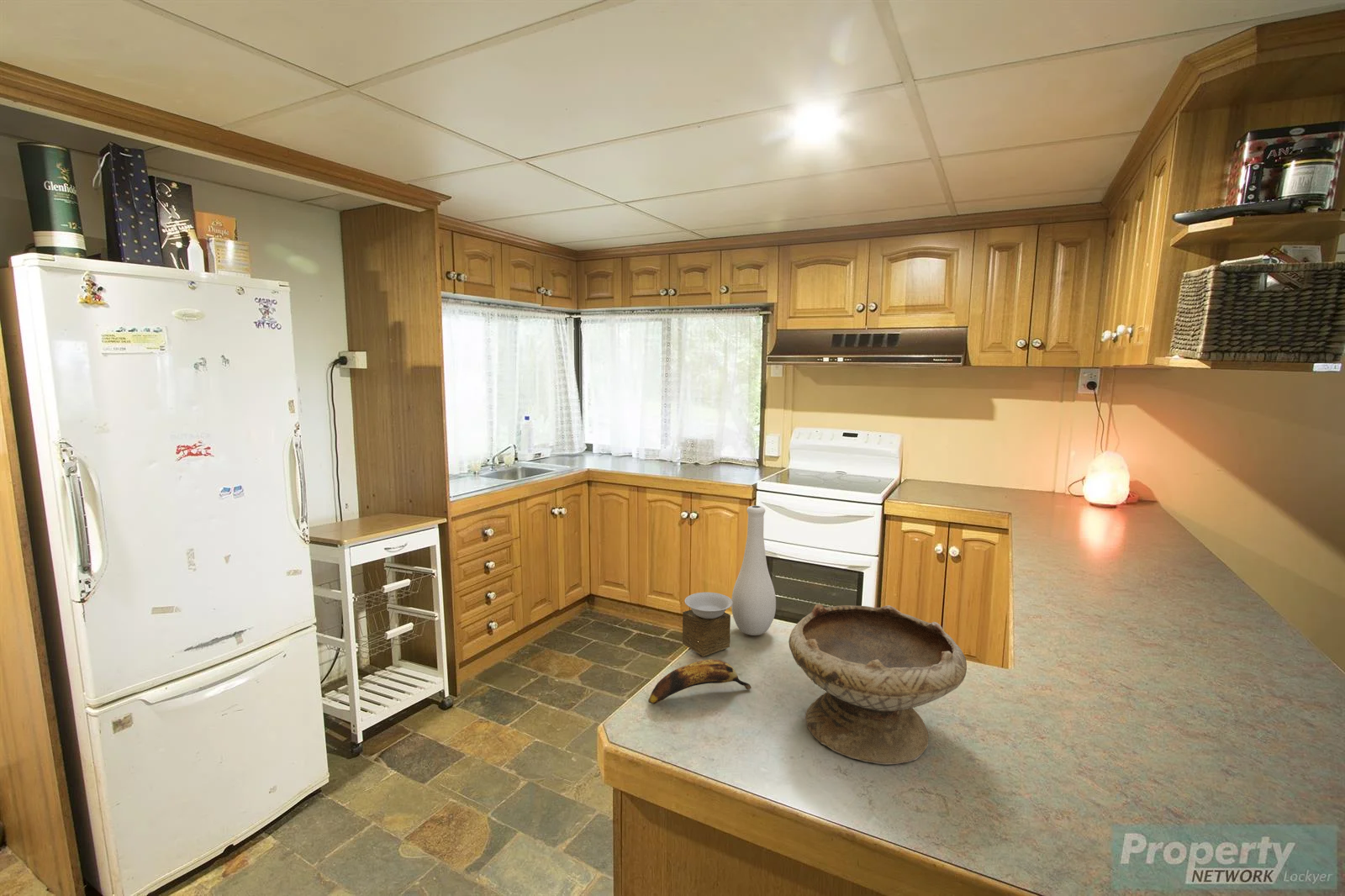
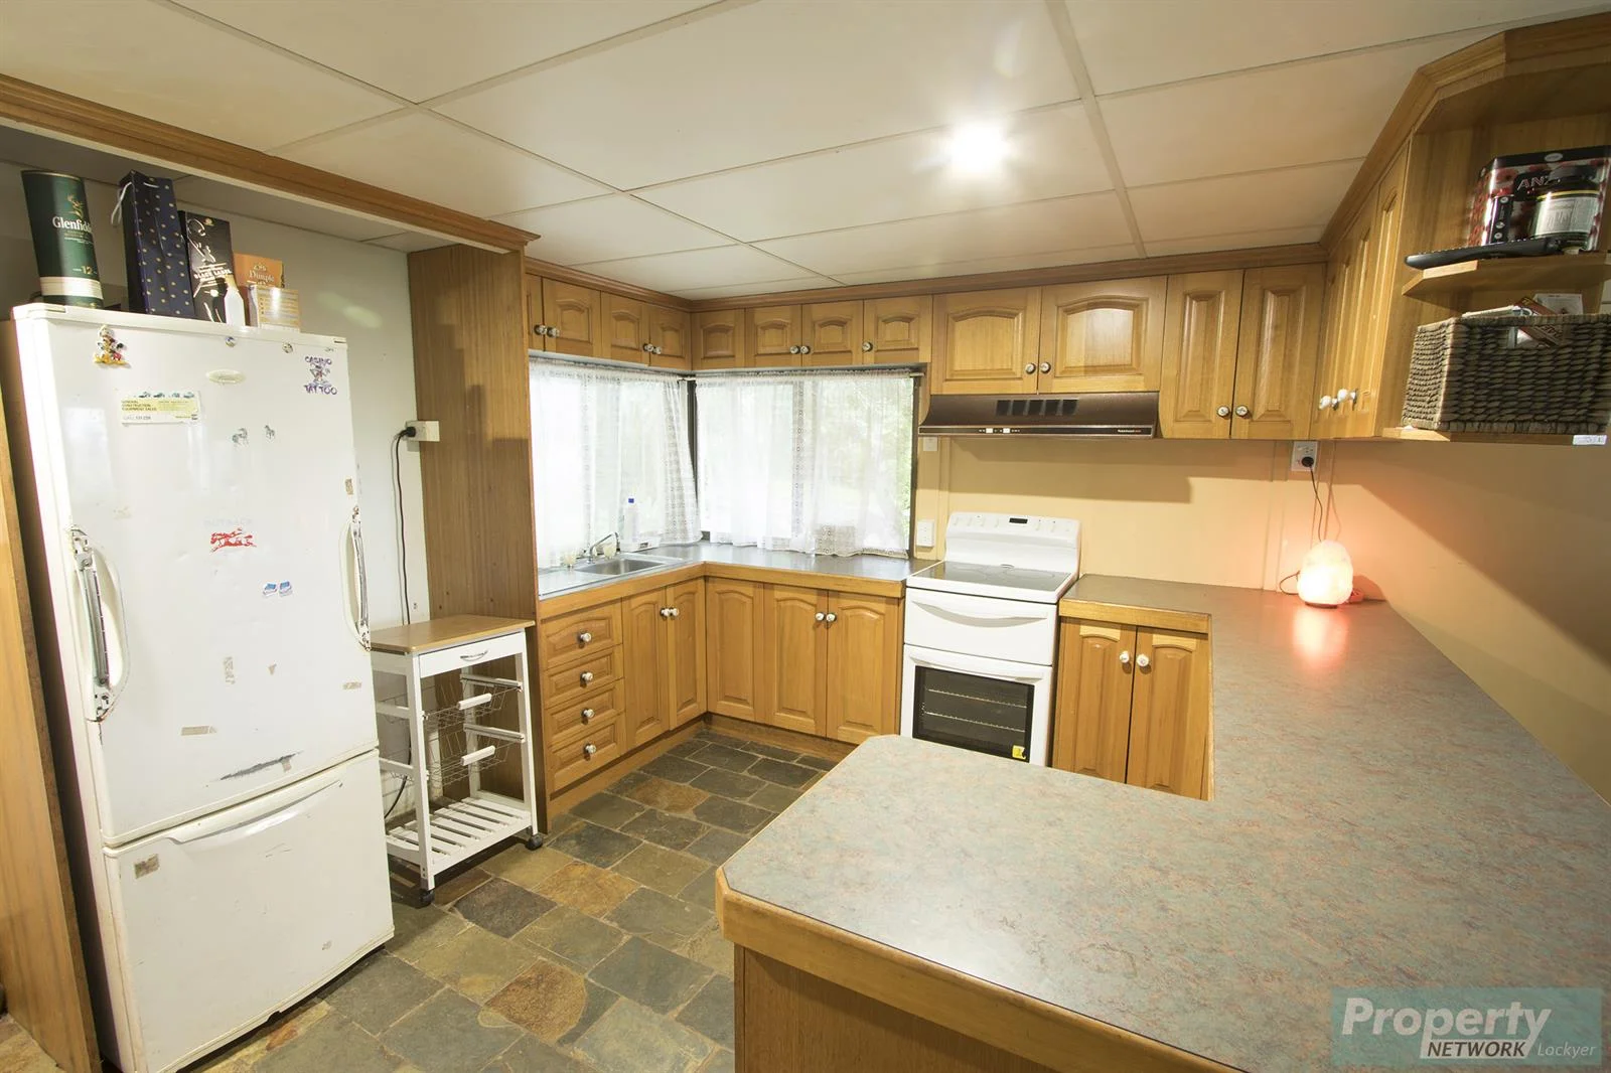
- vase (736, 579)
- bowl (872, 677)
- banana (699, 677)
